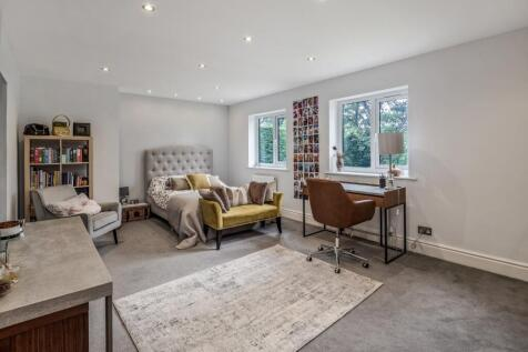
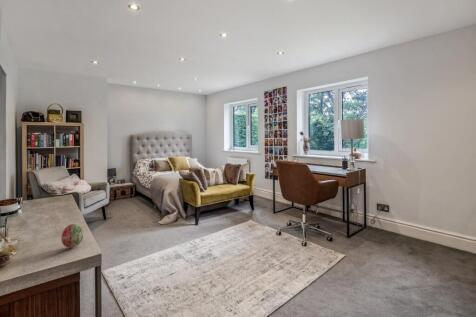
+ decorative egg (72, 235)
